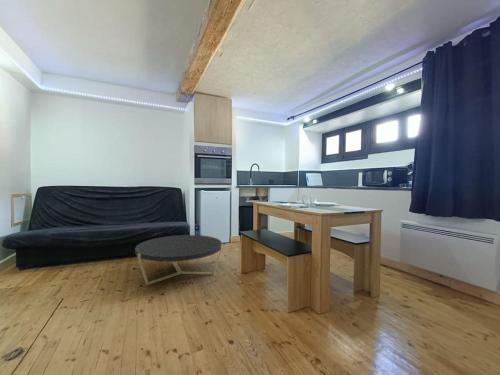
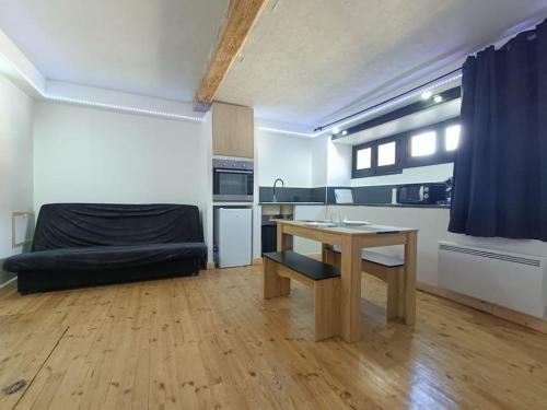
- coffee table (180, 258)
